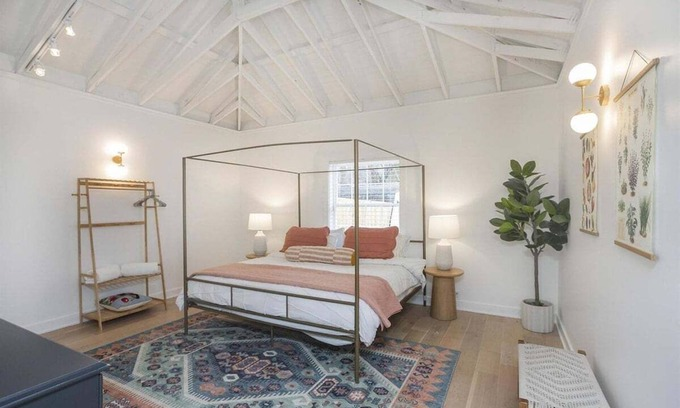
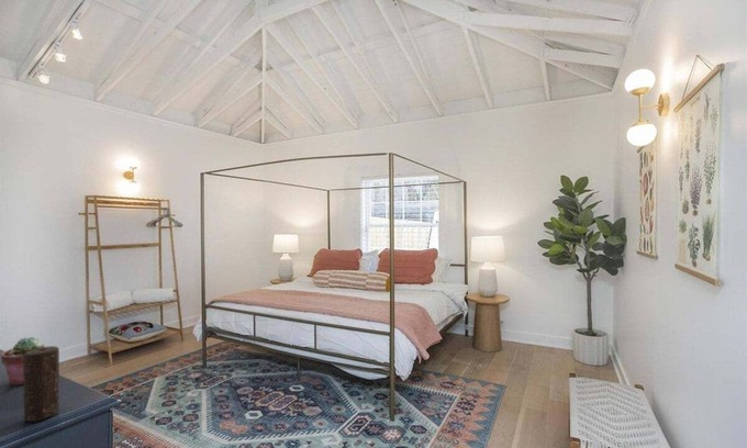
+ candle (42, 382)
+ potted succulent (22, 359)
